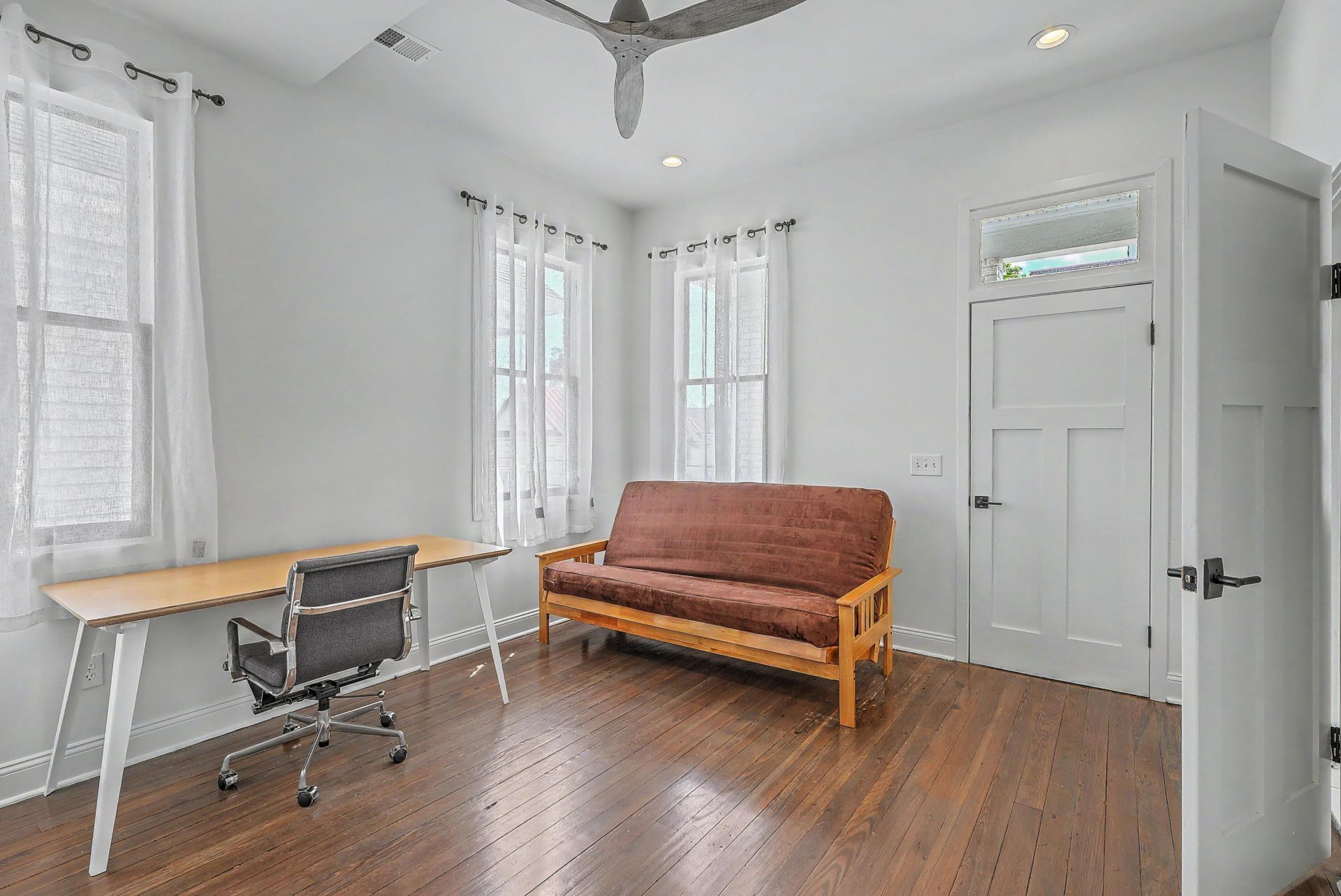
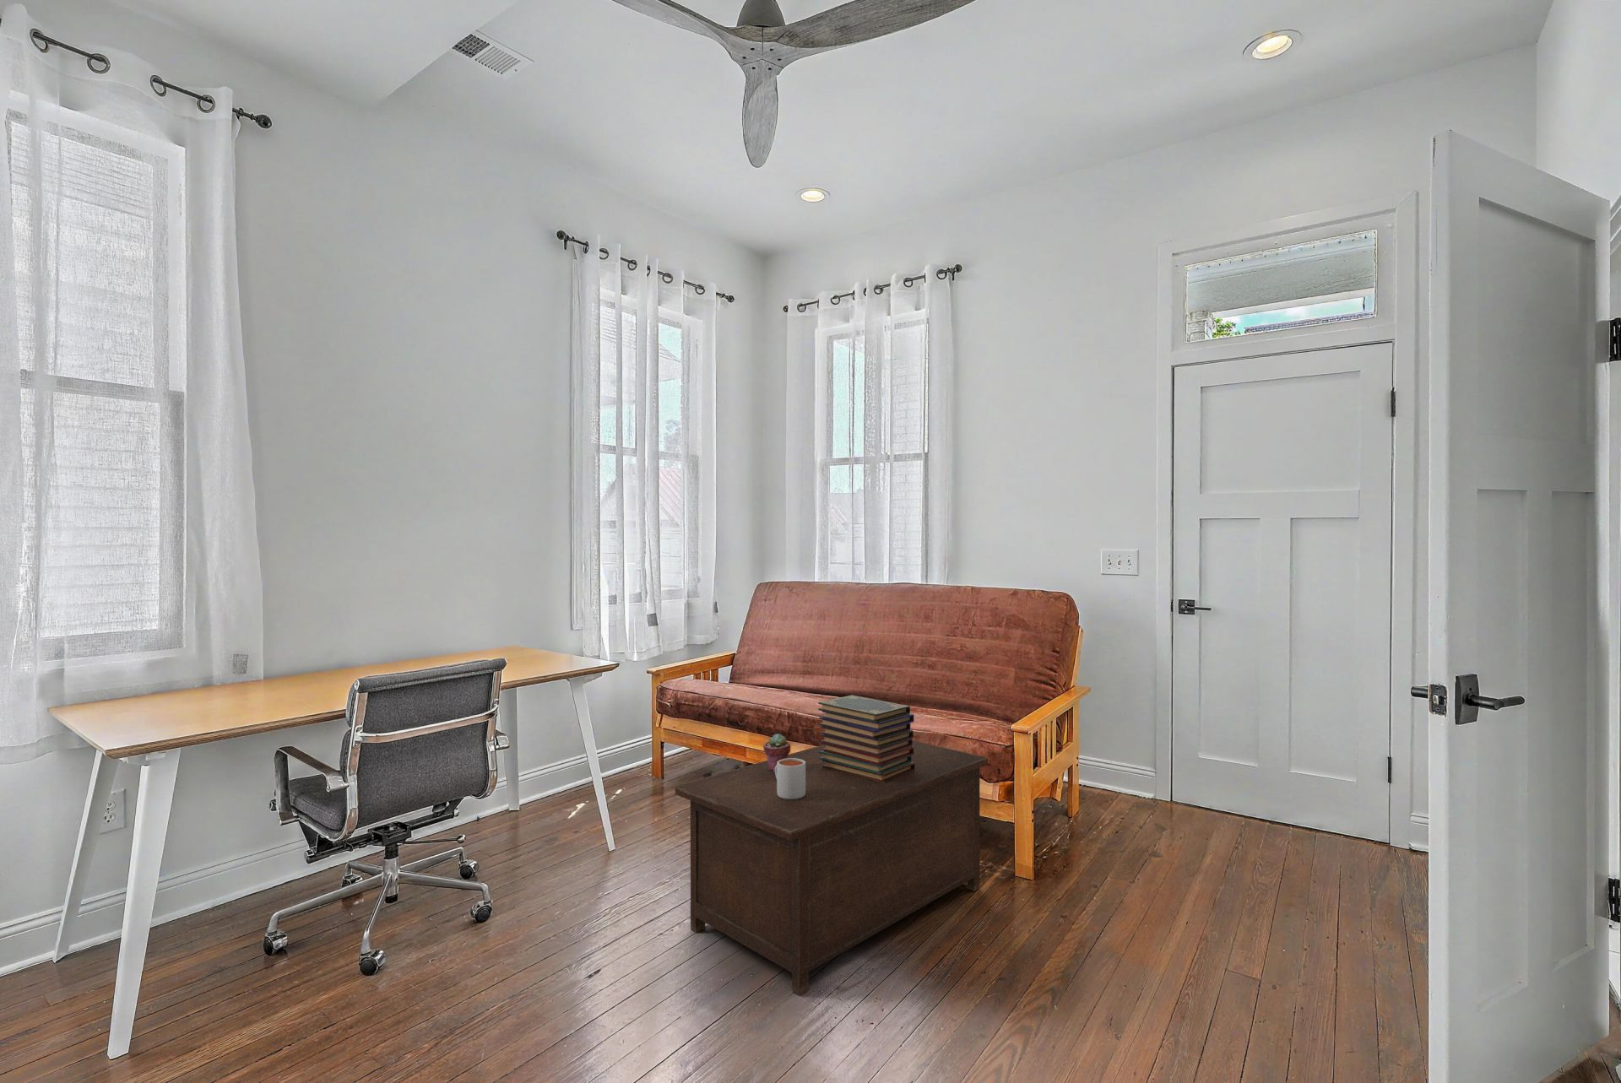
+ cabinet (840, 838)
+ potted succulent (777, 751)
+ book stack (864, 735)
+ mug (788, 776)
